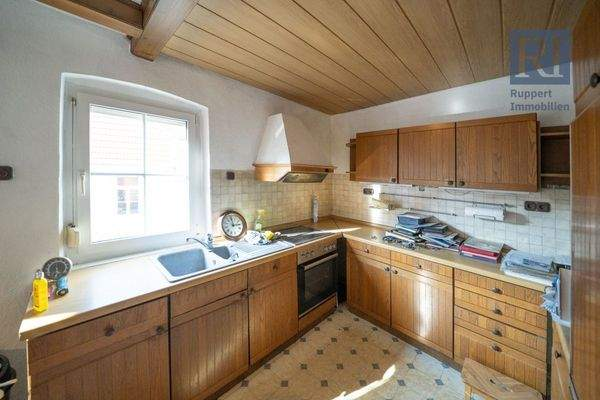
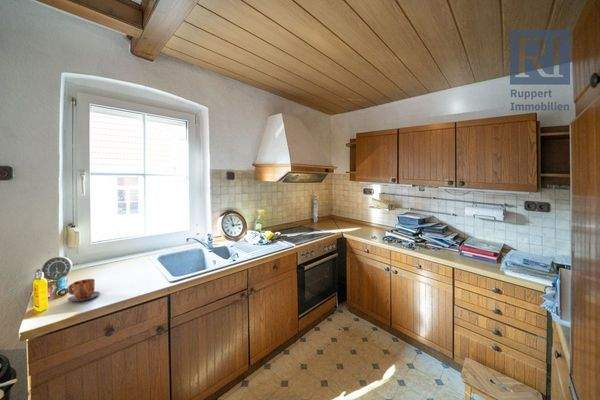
+ mug (83, 289)
